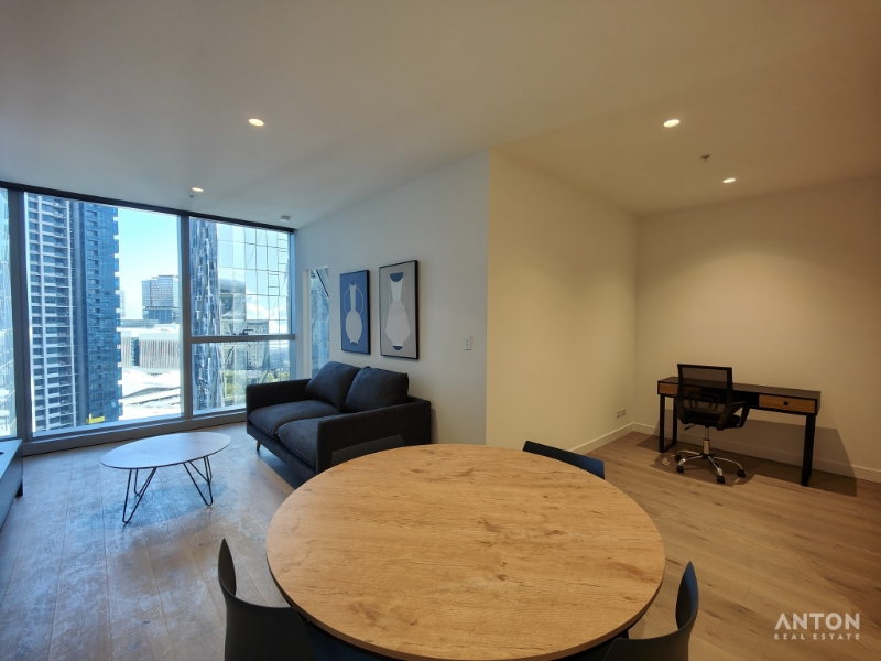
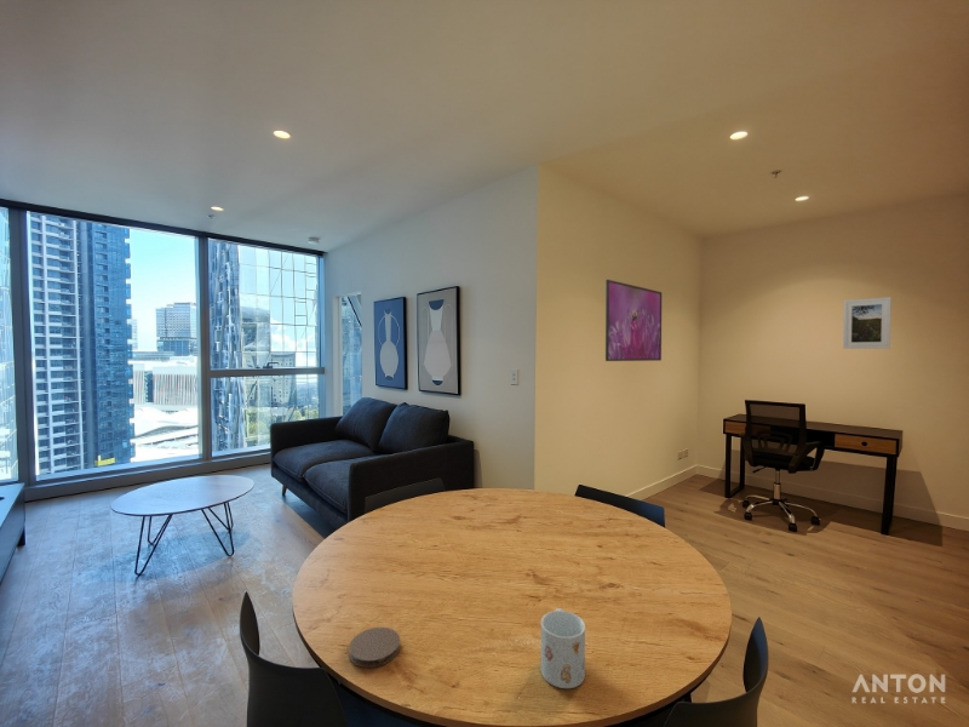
+ mug (561, 640)
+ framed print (866, 324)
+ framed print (636, 324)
+ coaster (374, 646)
